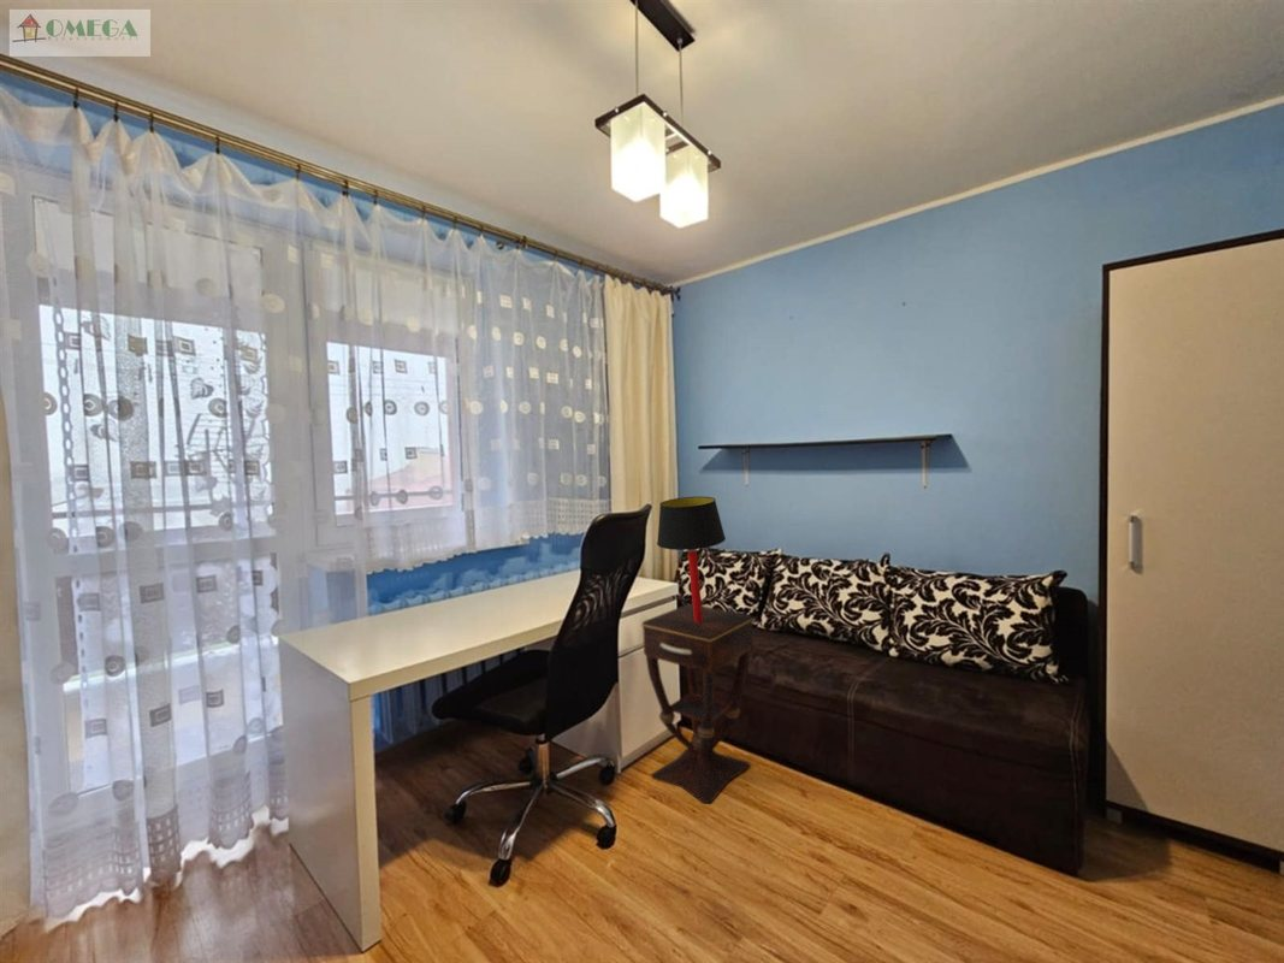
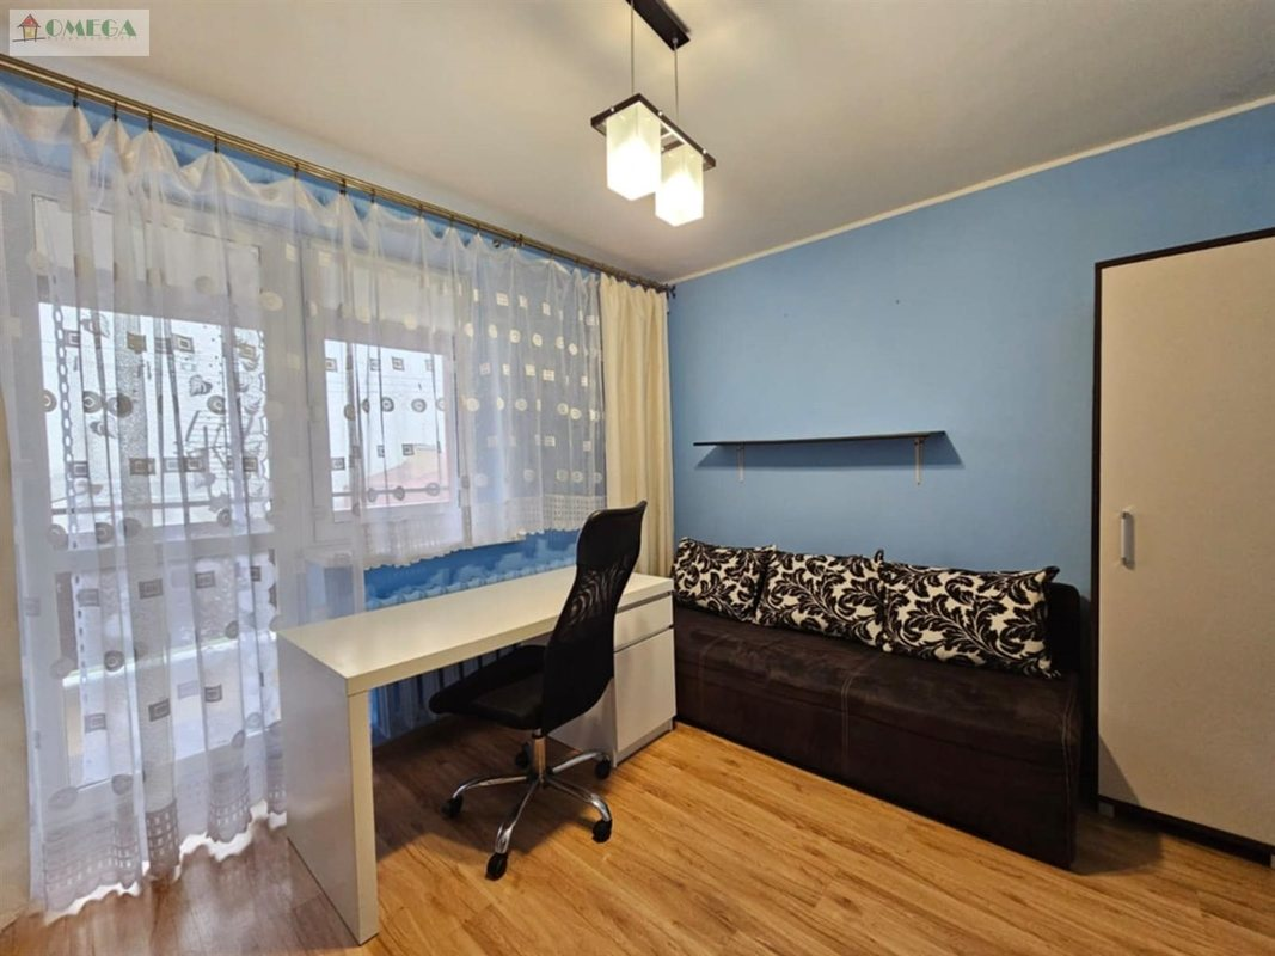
- side table (698, 695)
- table lamp (697, 561)
